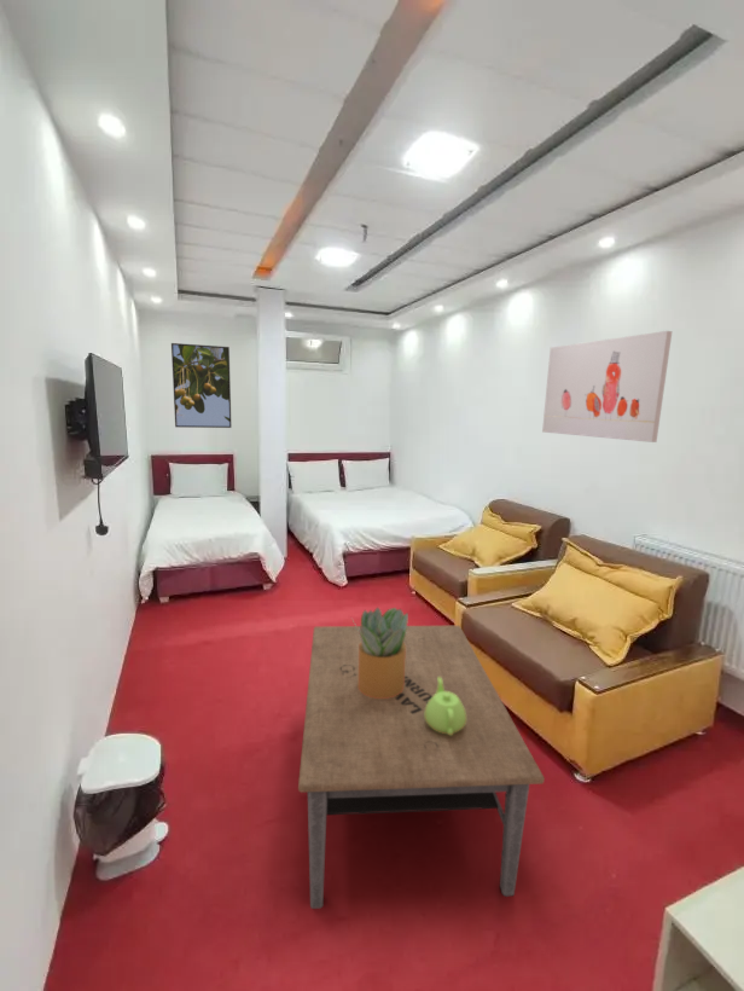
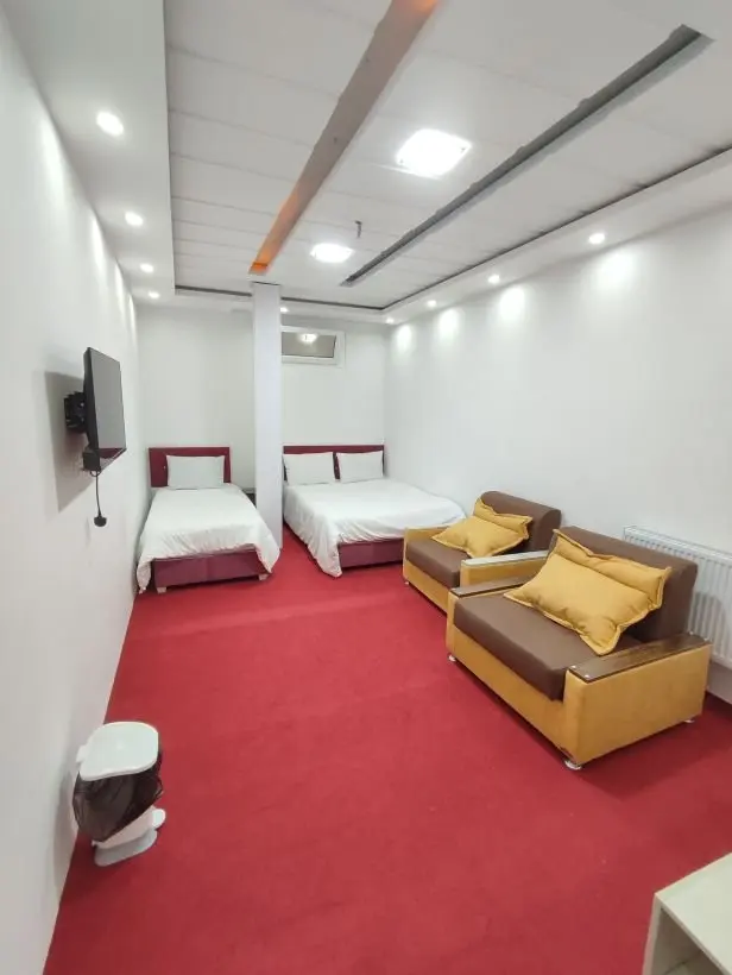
- coffee table (399, 736)
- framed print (202, 387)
- teapot (444, 706)
- potted plant (378, 649)
- wall art (597, 389)
